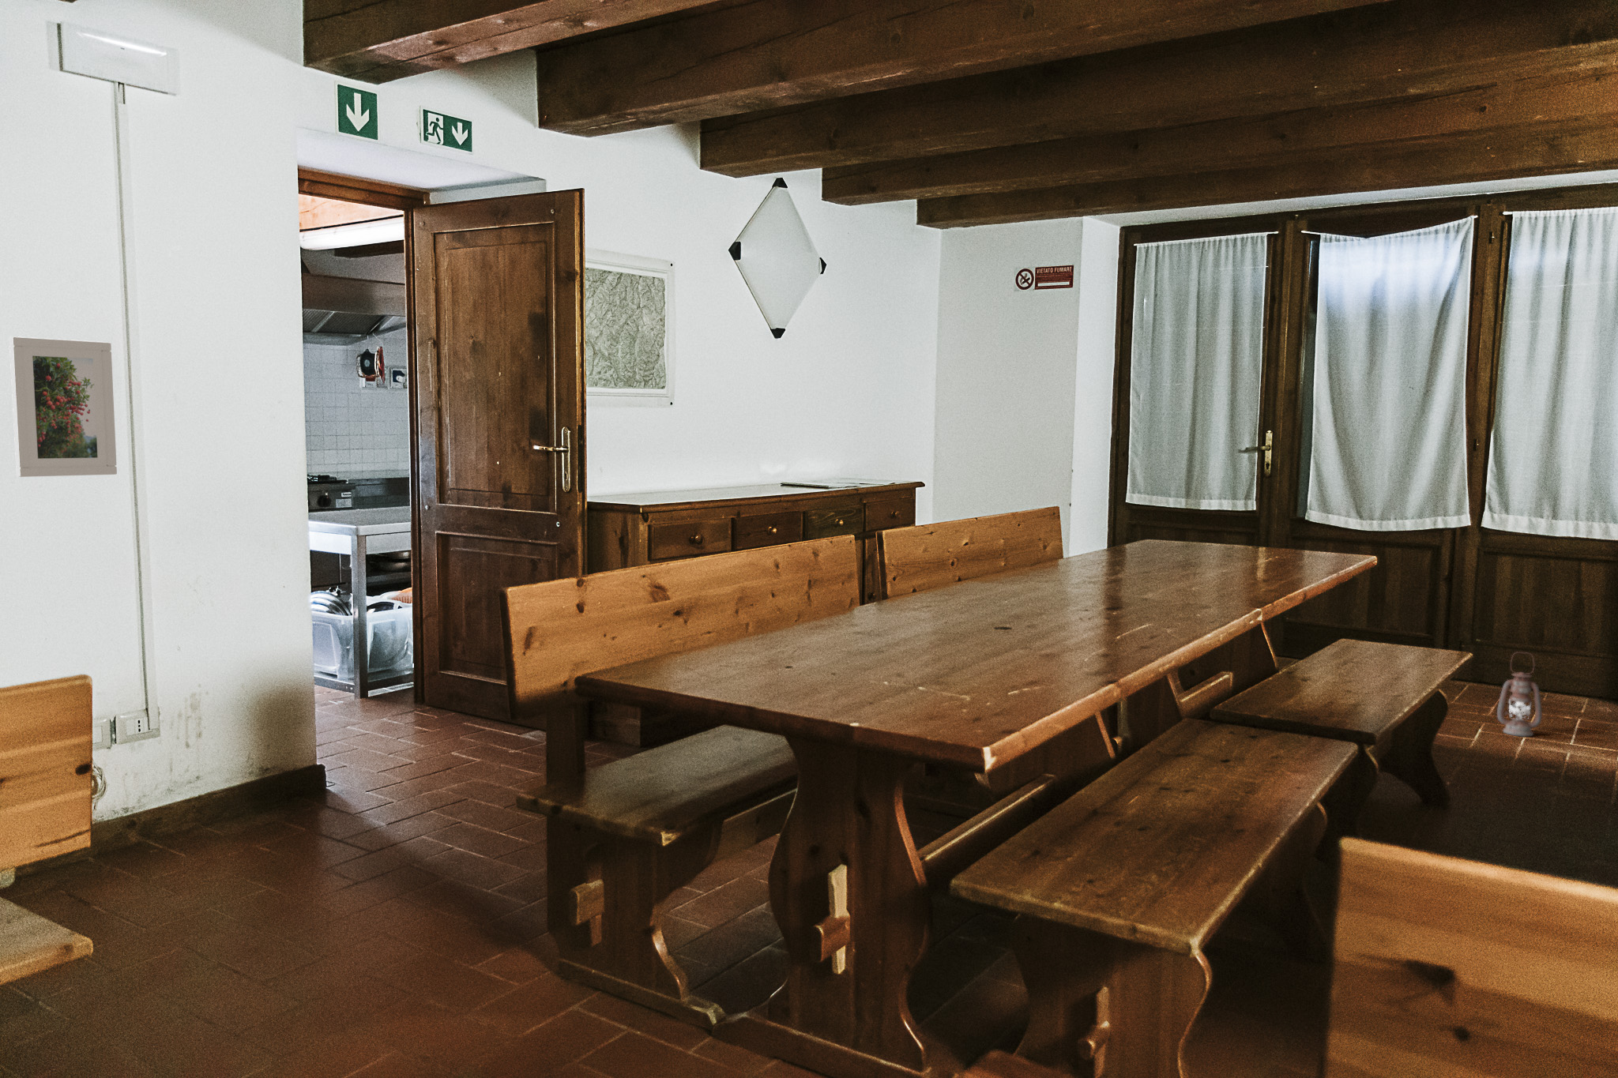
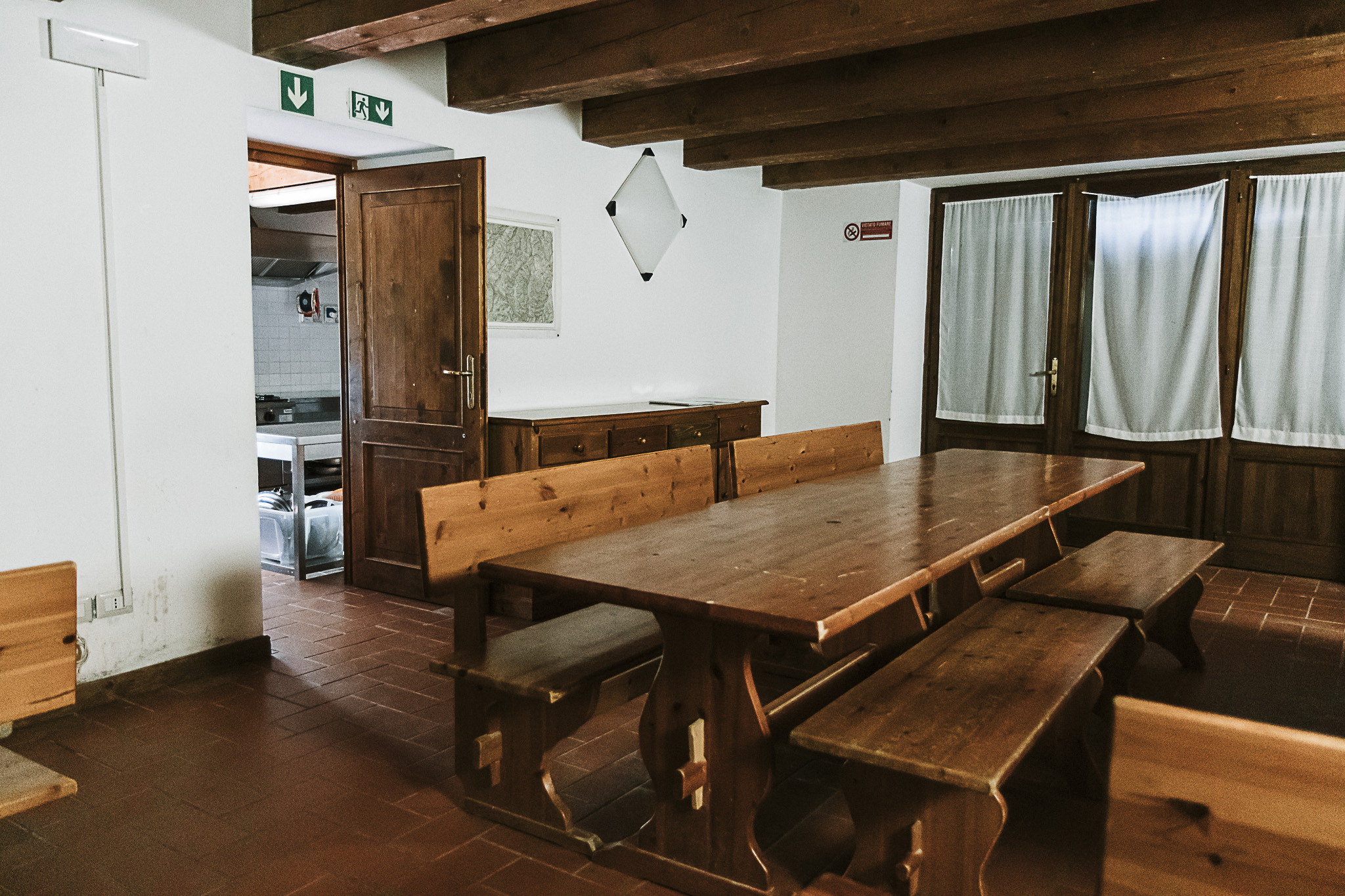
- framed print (65, 408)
- lantern (1521, 693)
